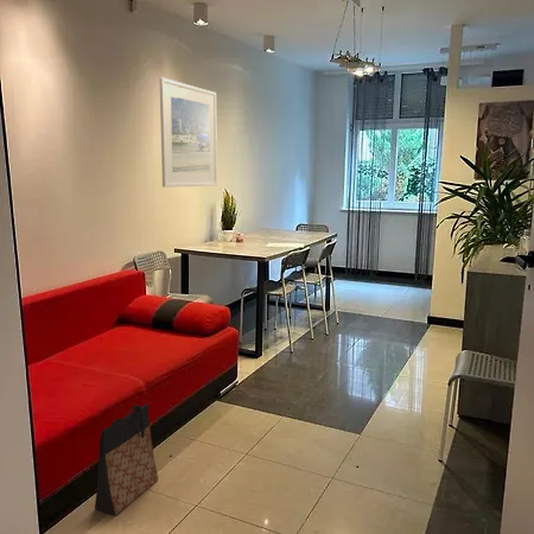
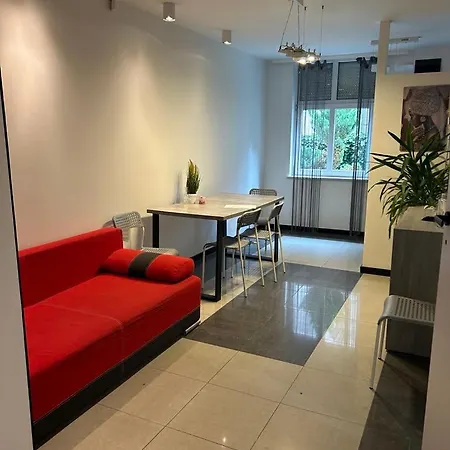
- bag (127, 452)
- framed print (191, 136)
